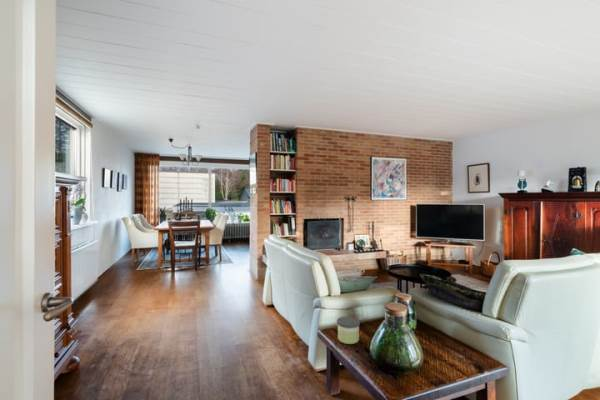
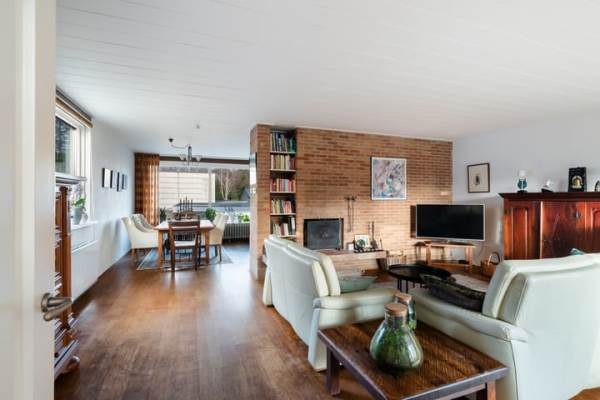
- candle (348, 330)
